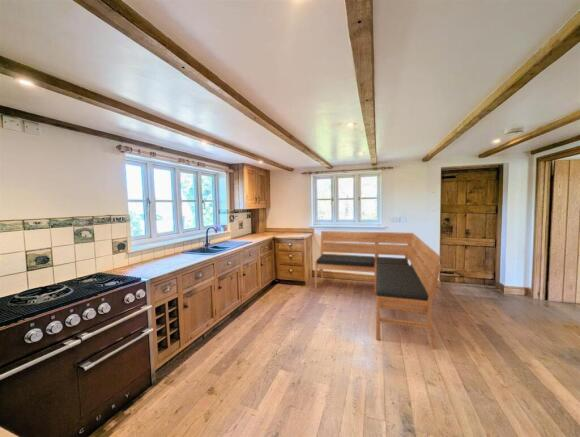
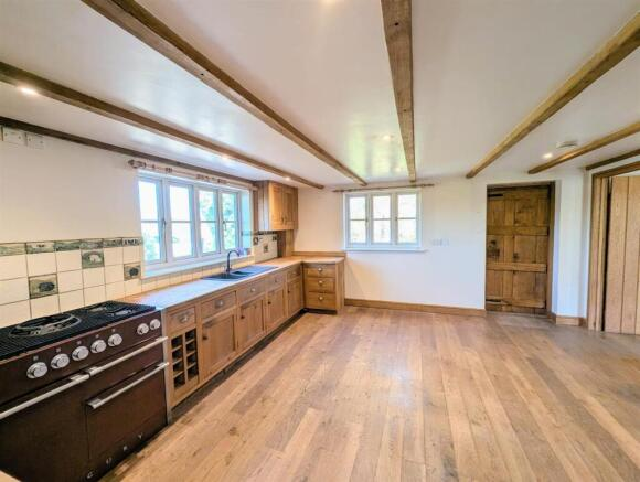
- bench (361, 270)
